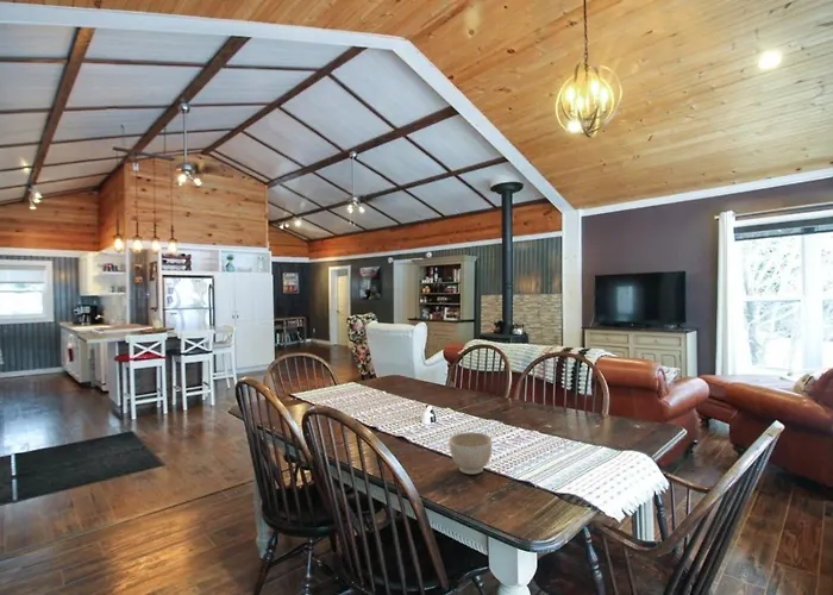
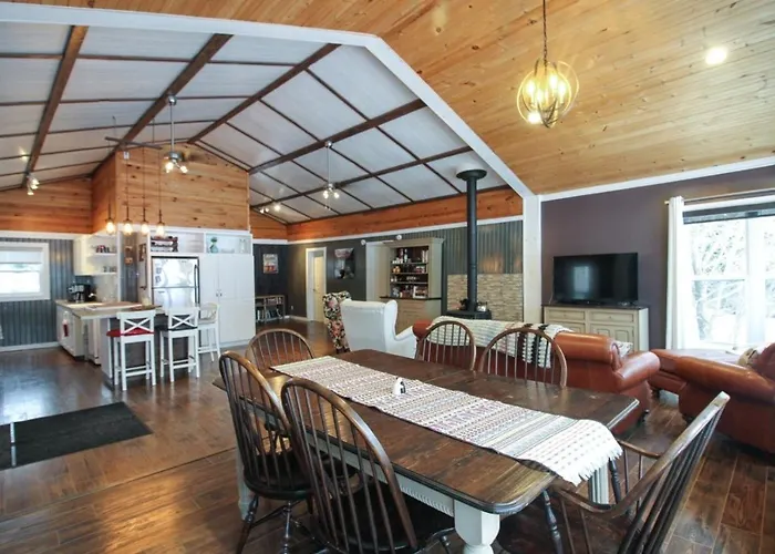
- bowl (470, 453)
